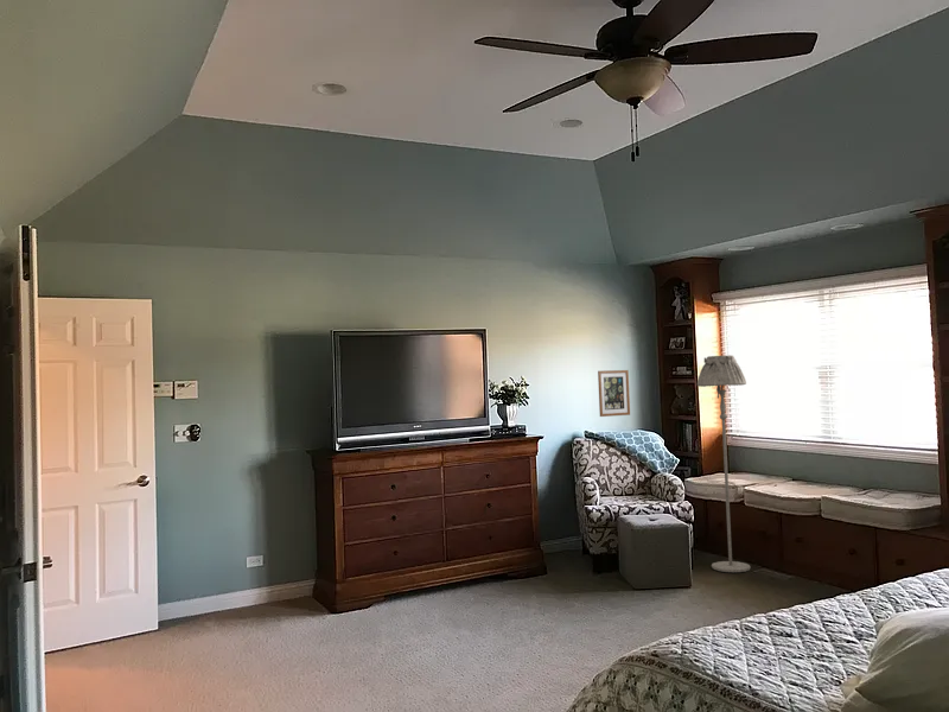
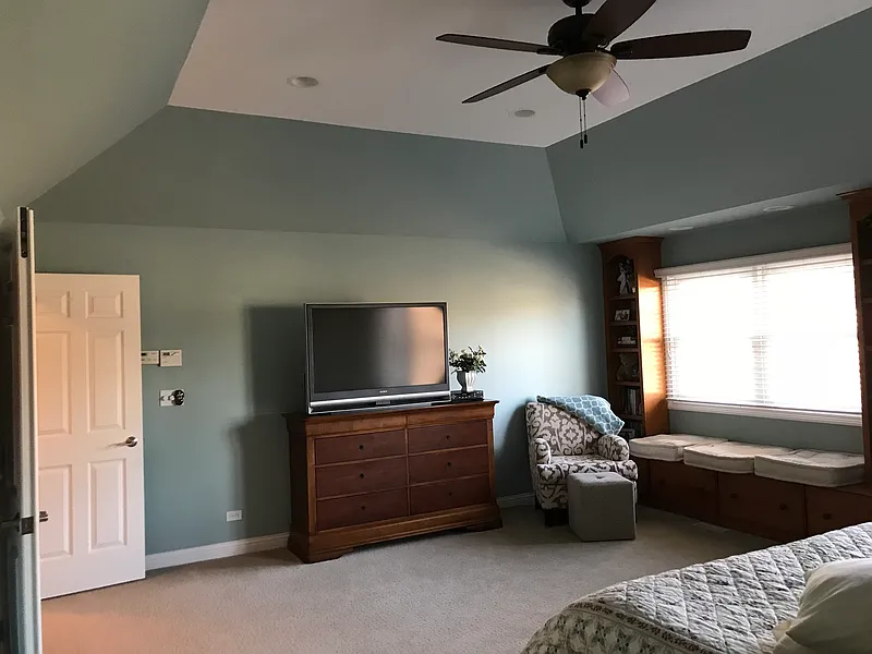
- floor lamp (725, 460)
- wall art (613, 393)
